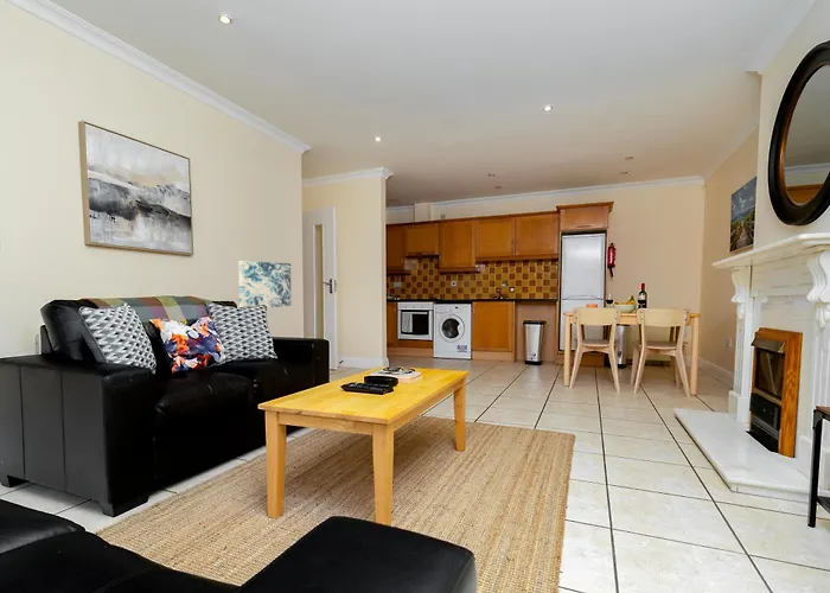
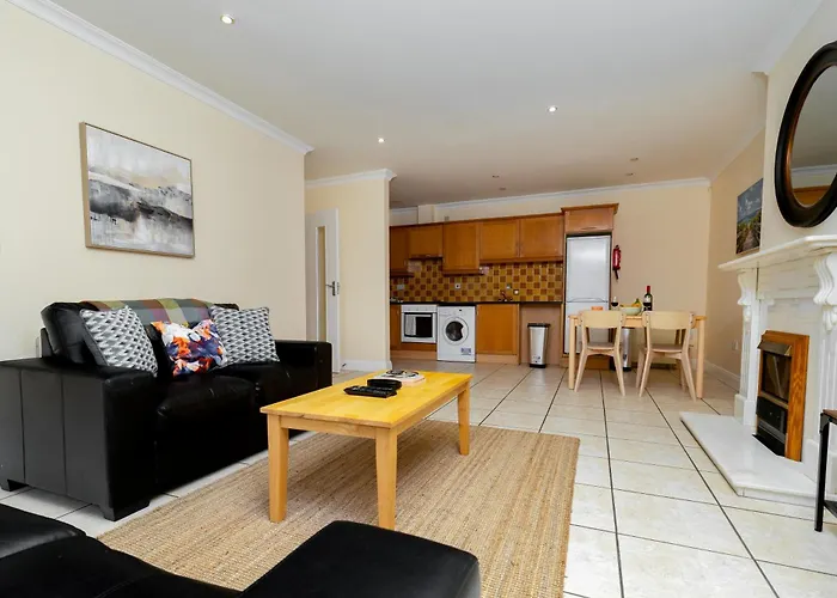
- wall art (266, 285)
